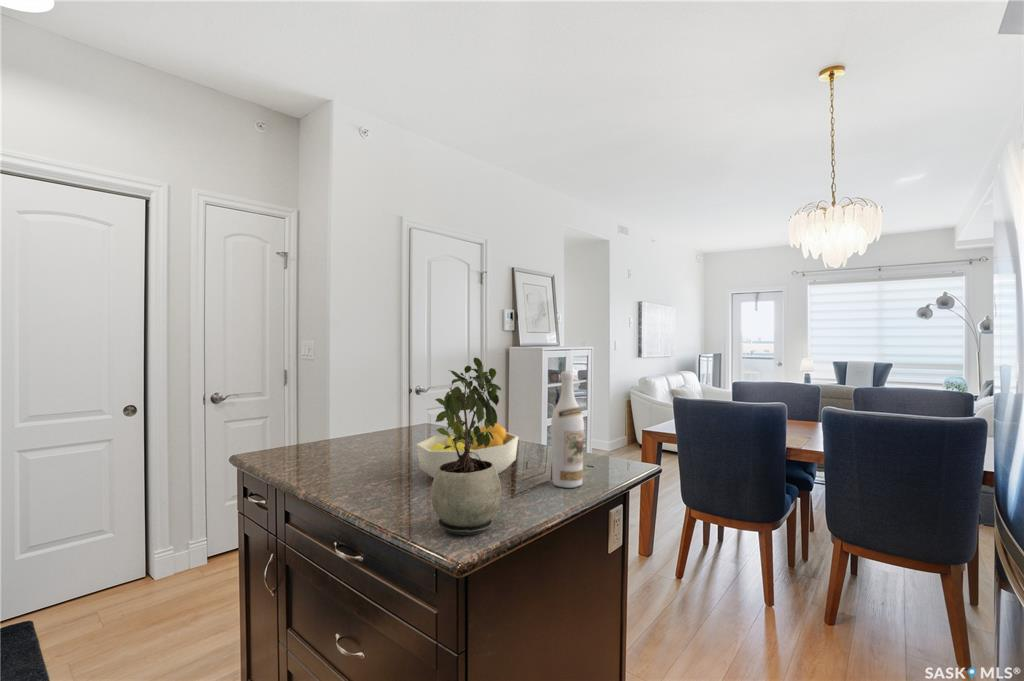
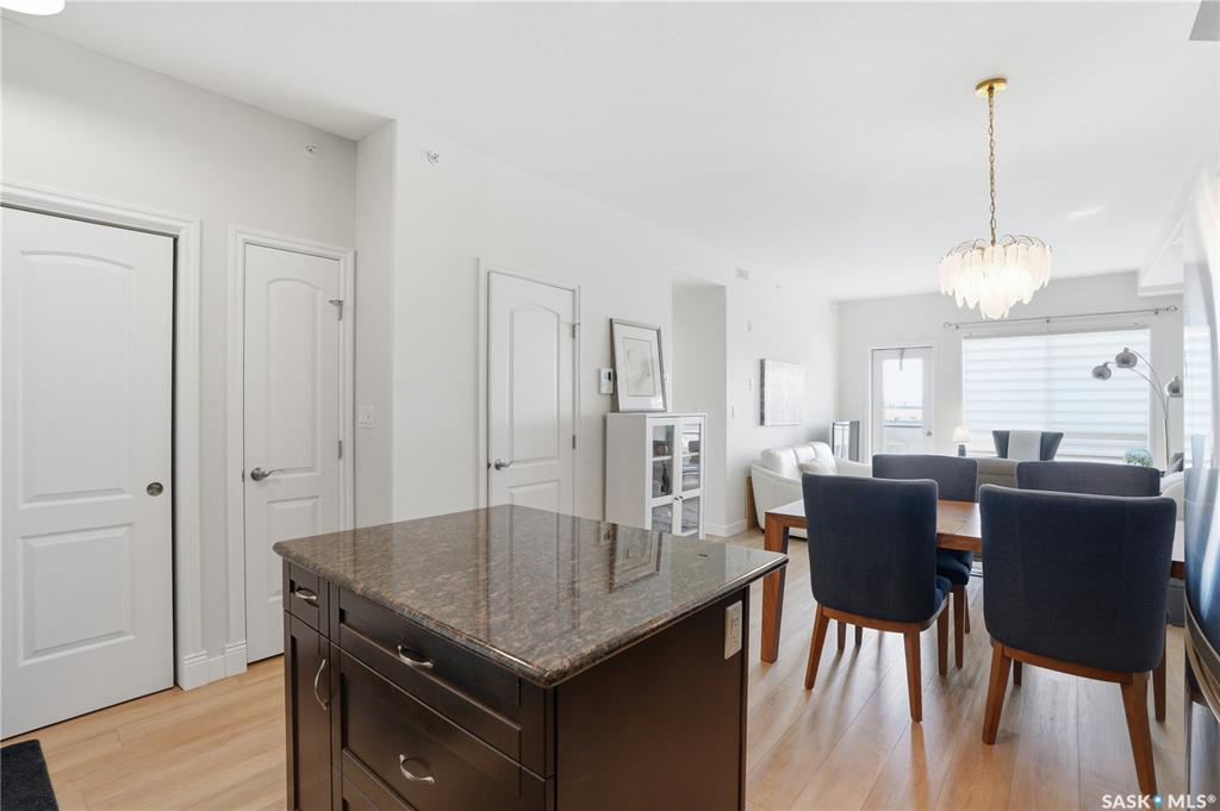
- fruit bowl (470, 448)
- potted plant (461, 439)
- wine bottle (567, 427)
